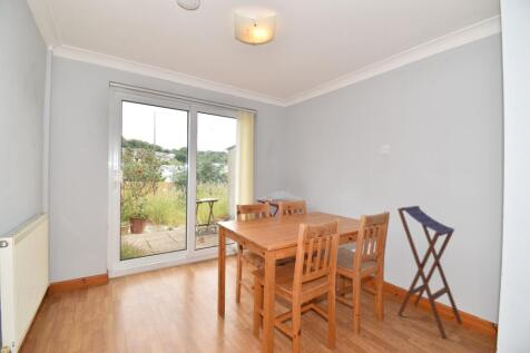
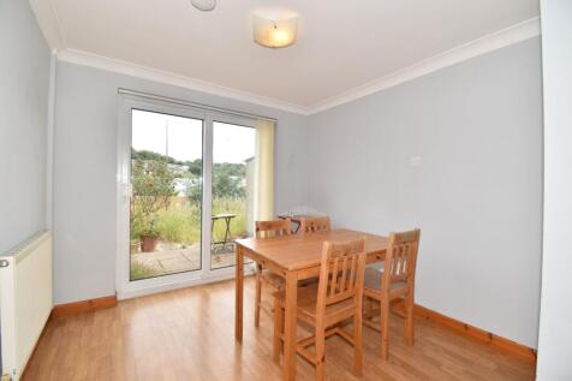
- stool (425, 263)
